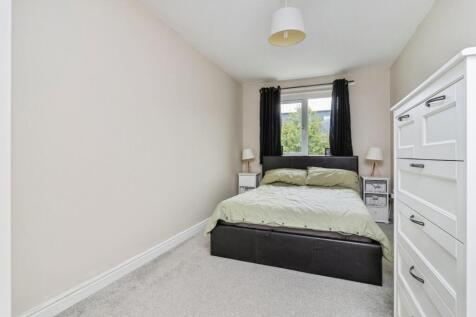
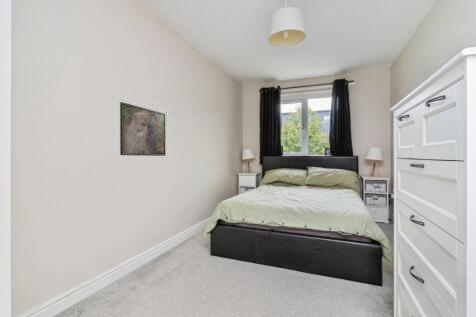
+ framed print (145, 132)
